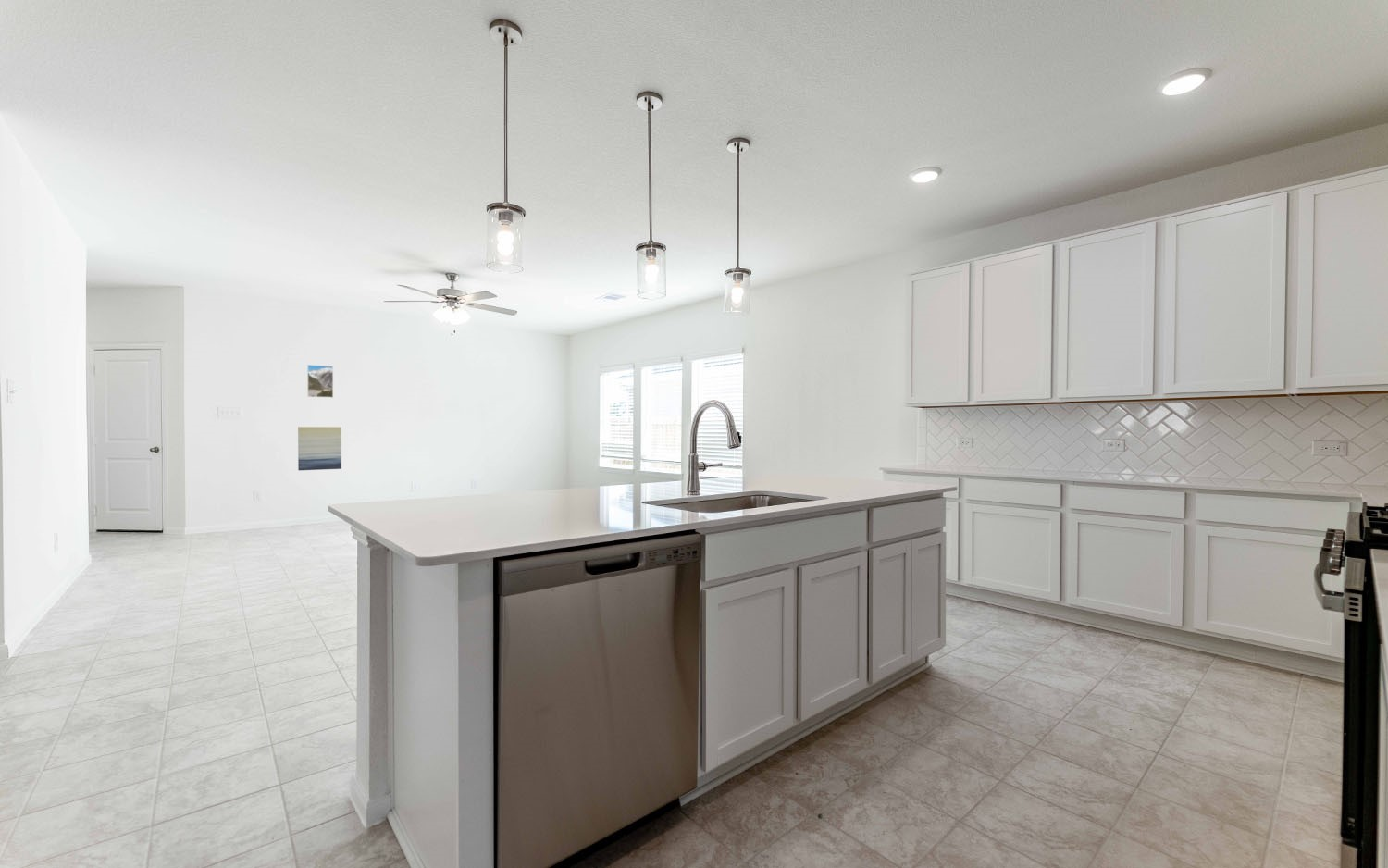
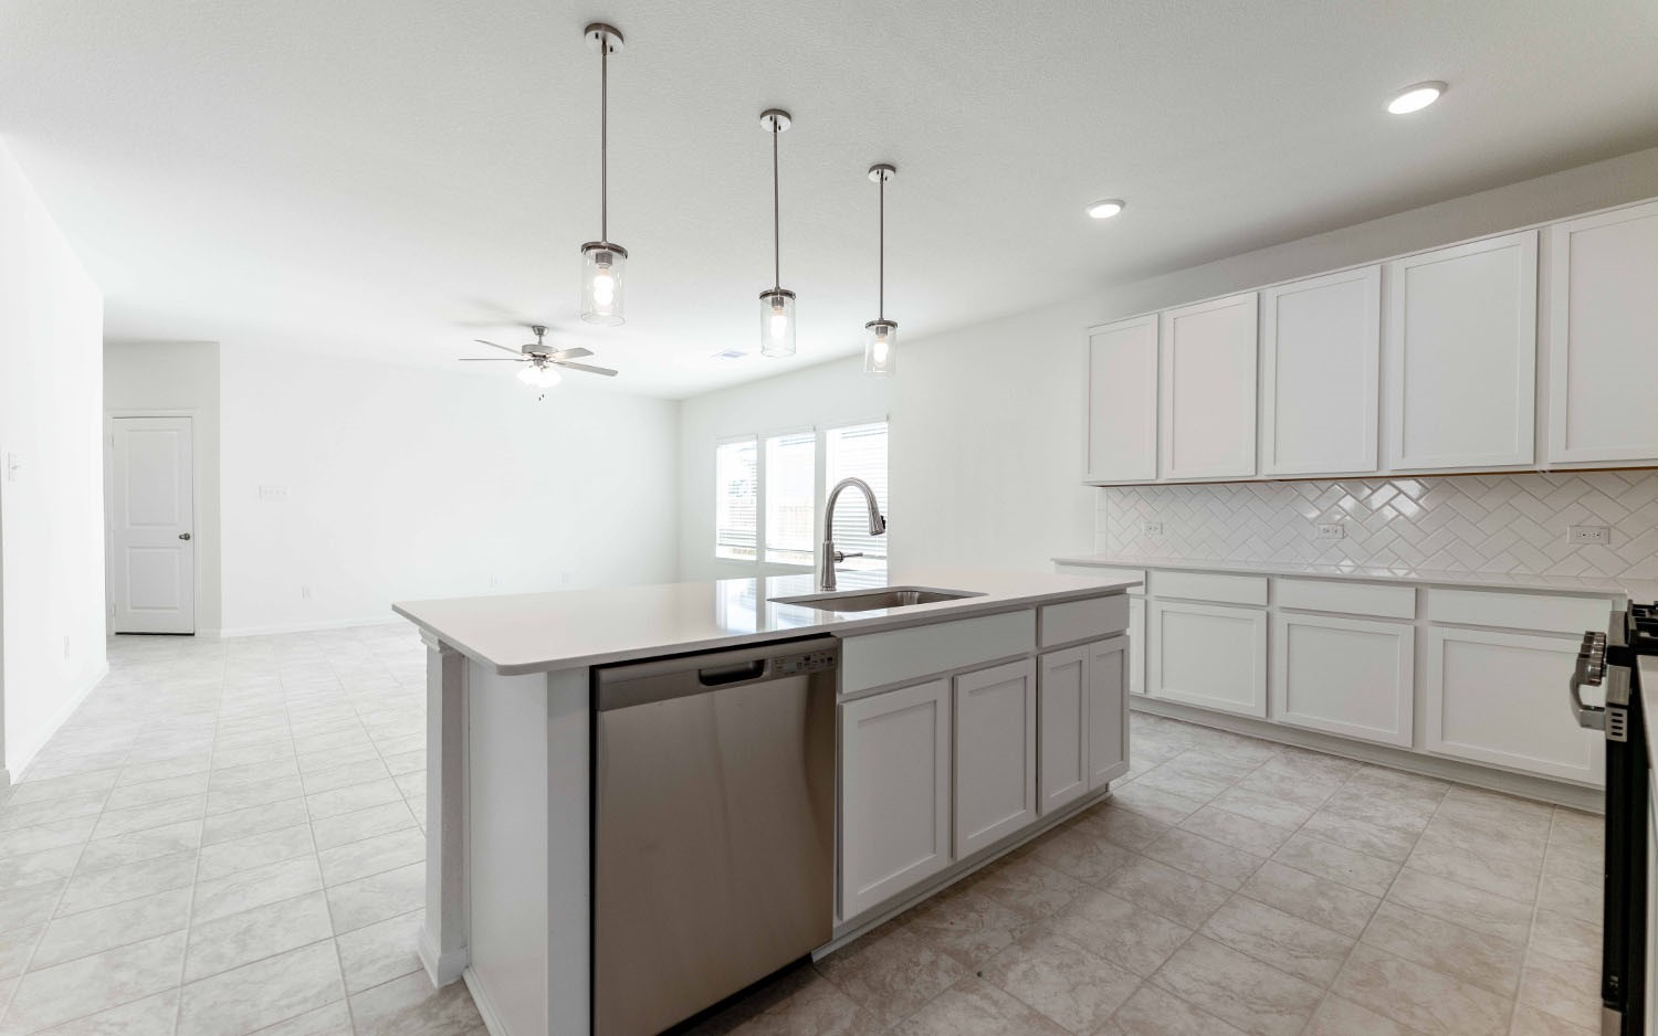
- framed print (320, 381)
- wall art (320, 448)
